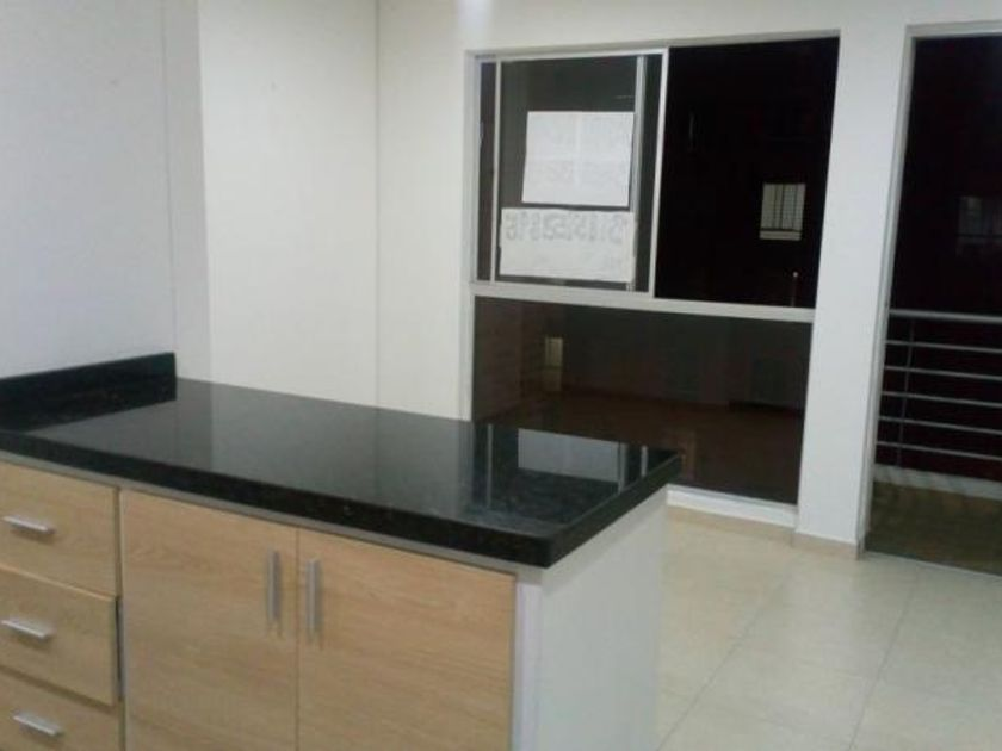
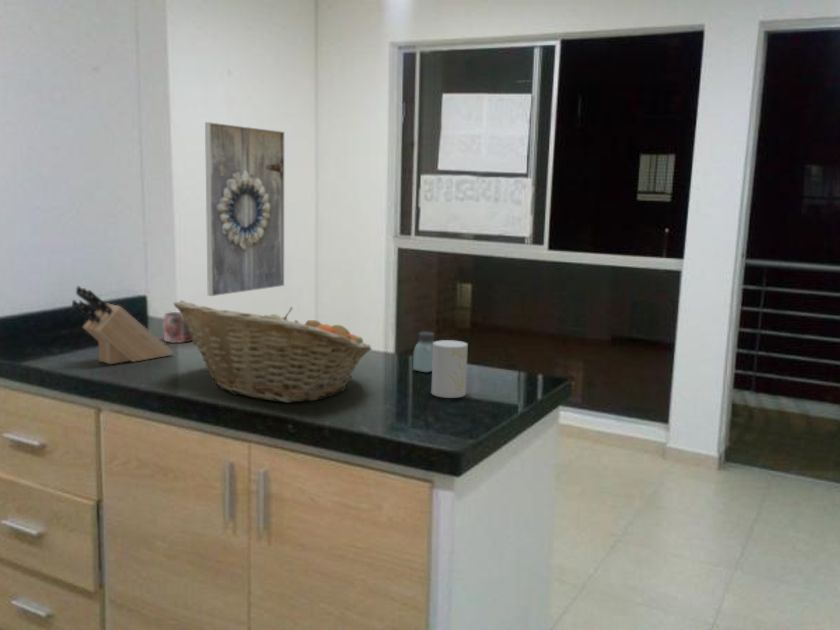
+ fruit basket (272, 342)
+ cup (449, 368)
+ mug (175, 327)
+ knife block (122, 322)
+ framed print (247, 210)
+ saltshaker (426, 351)
